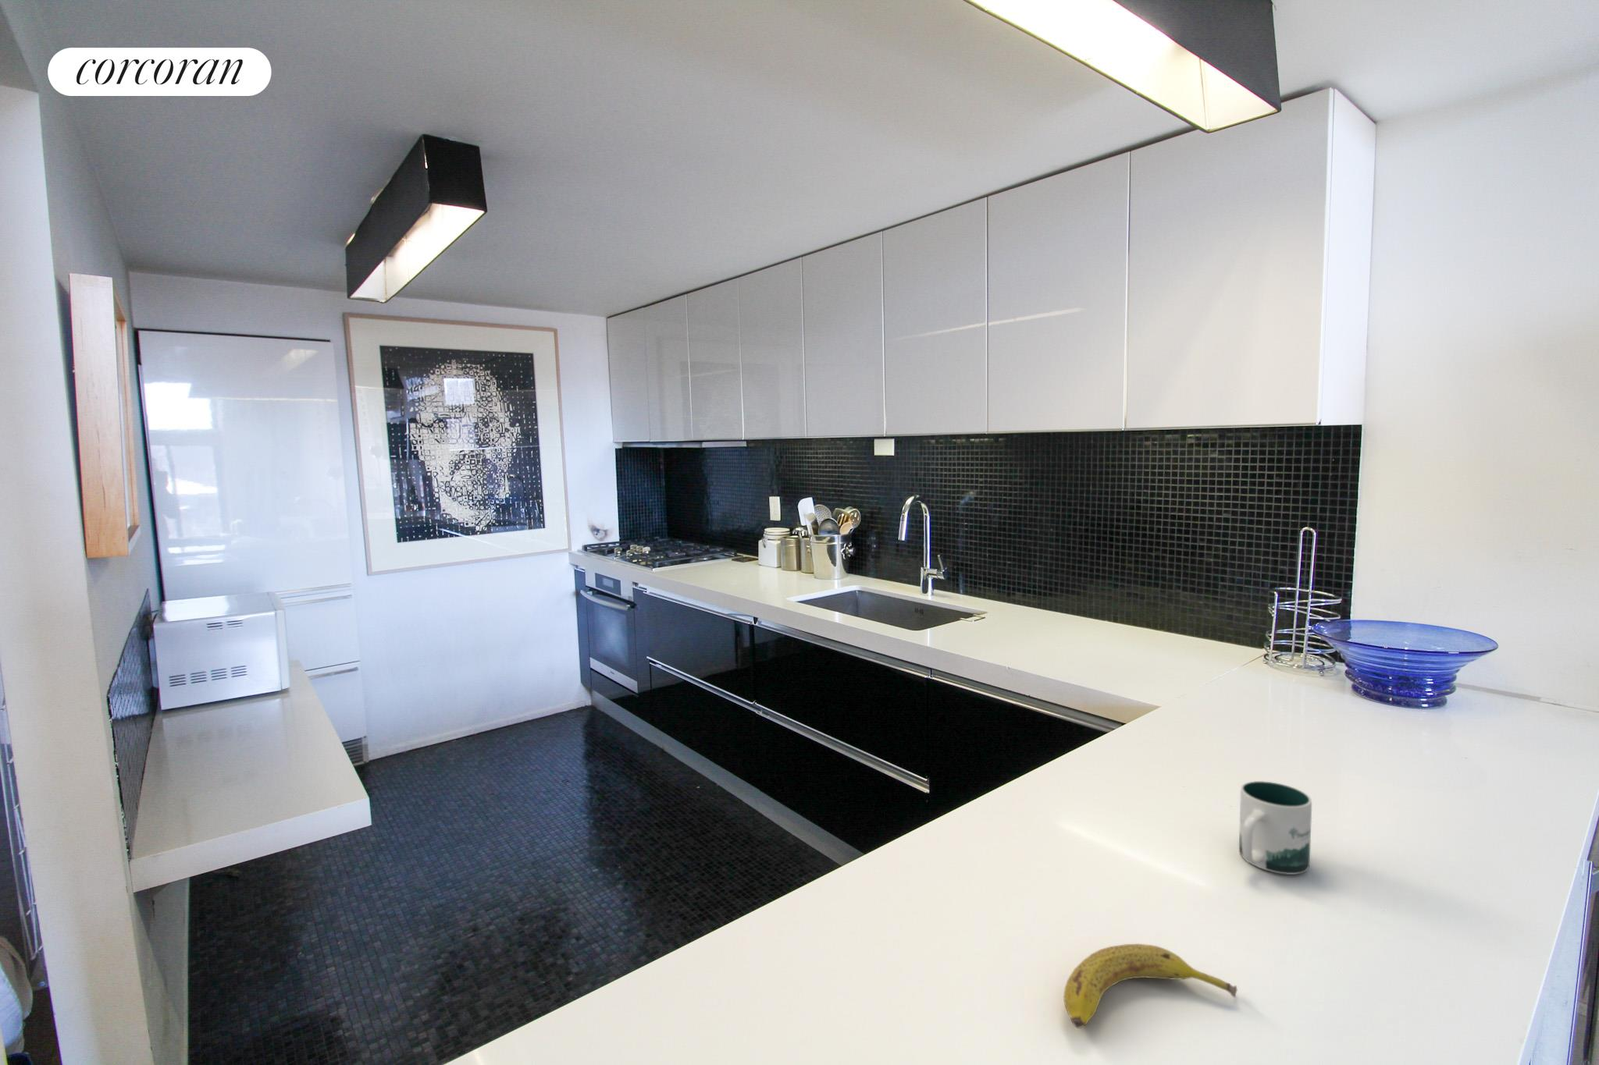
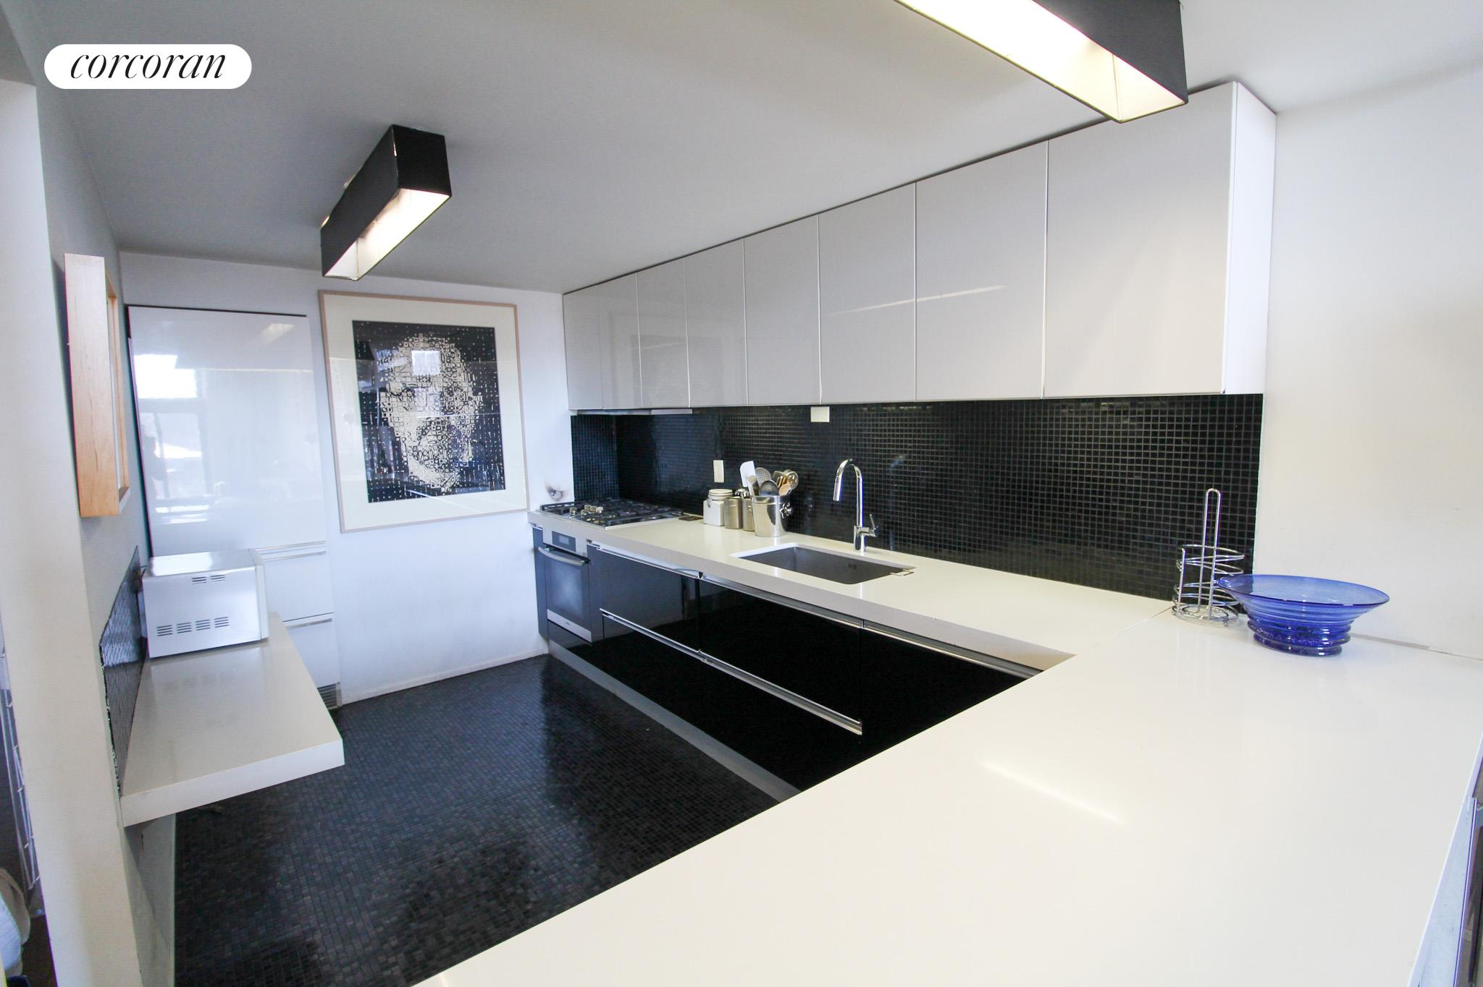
- fruit (1137, 977)
- mug (1267, 830)
